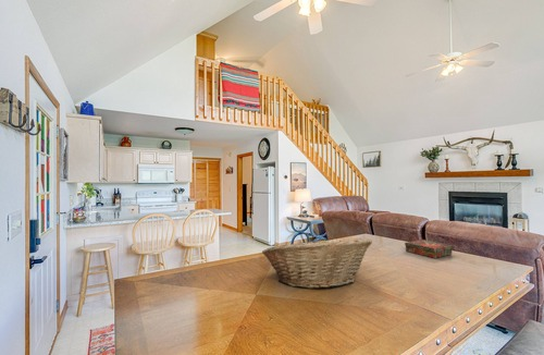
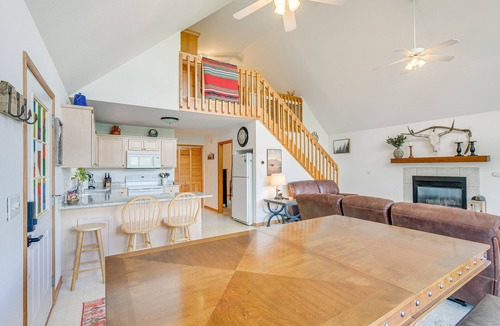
- book (428, 247)
- fruit basket (317, 256)
